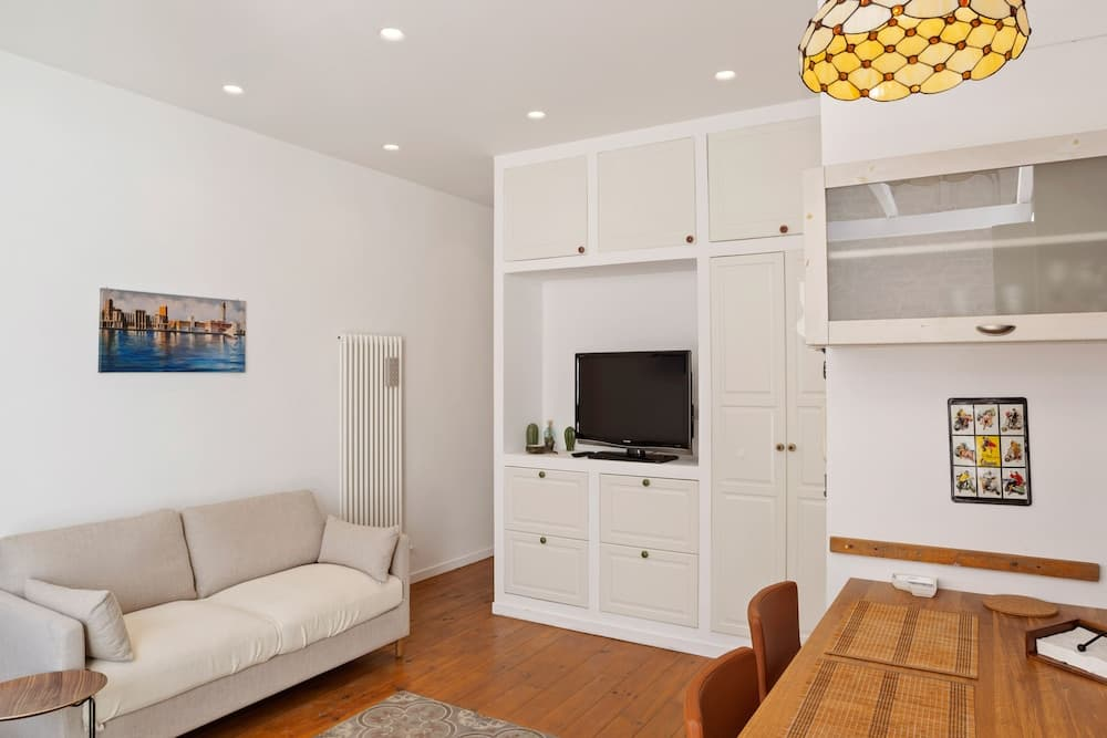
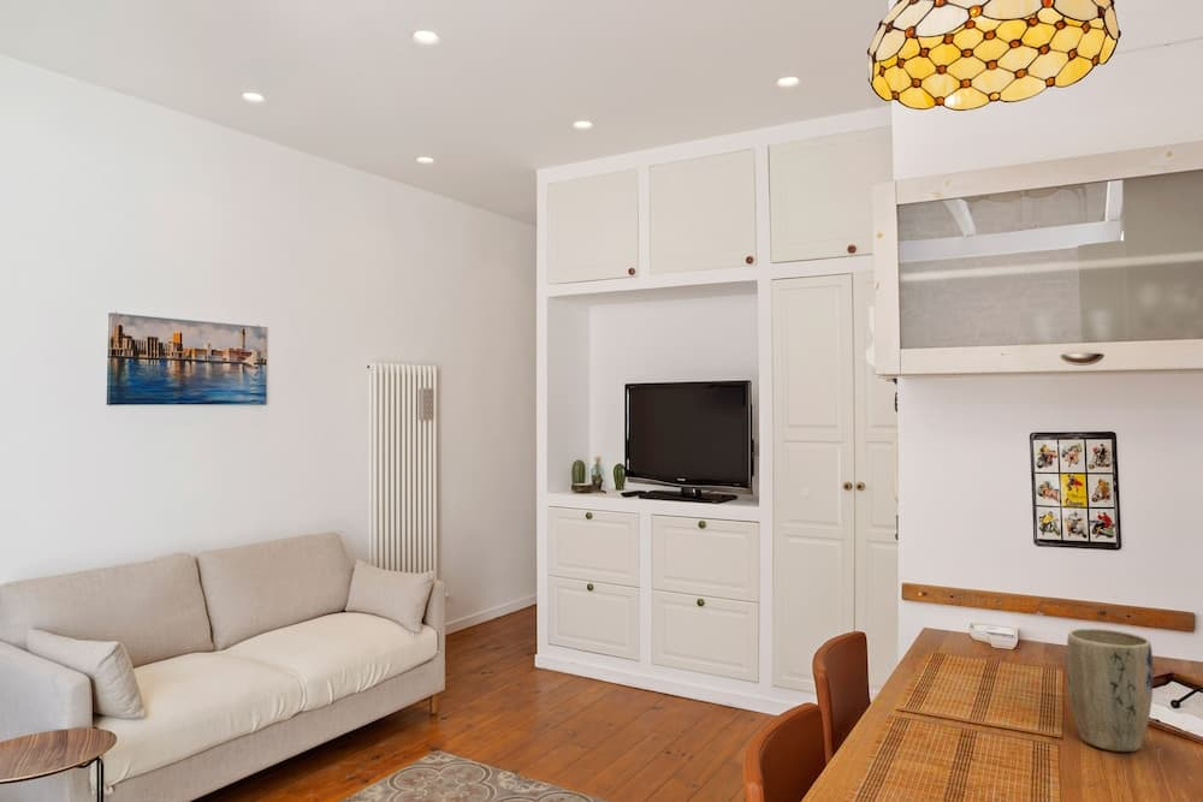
+ plant pot (1109, 689)
